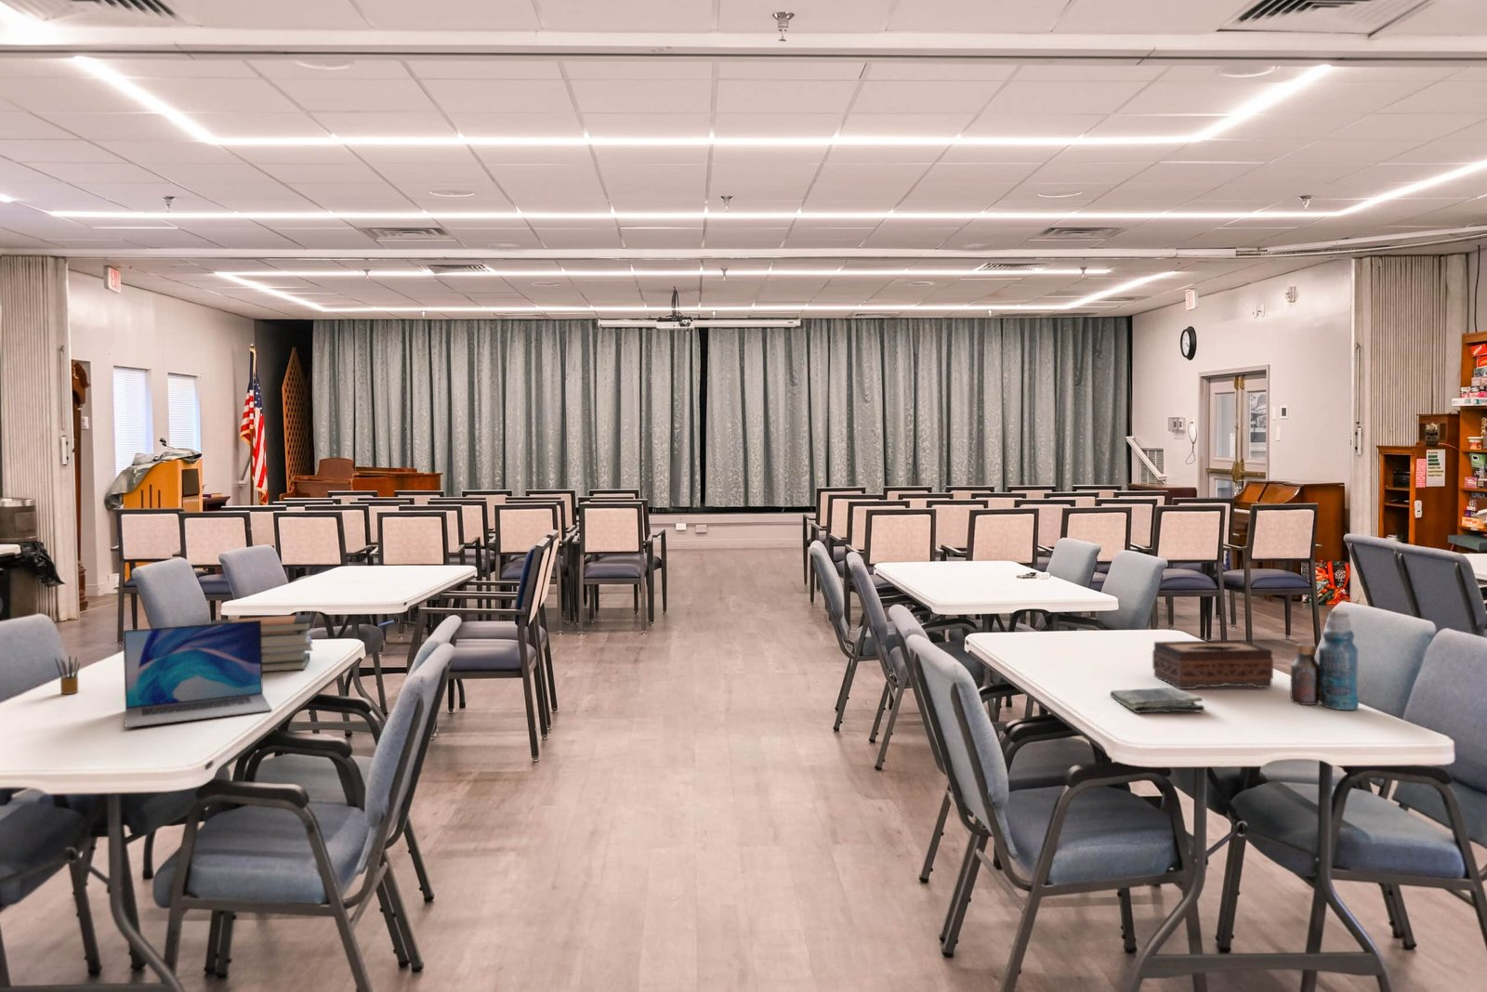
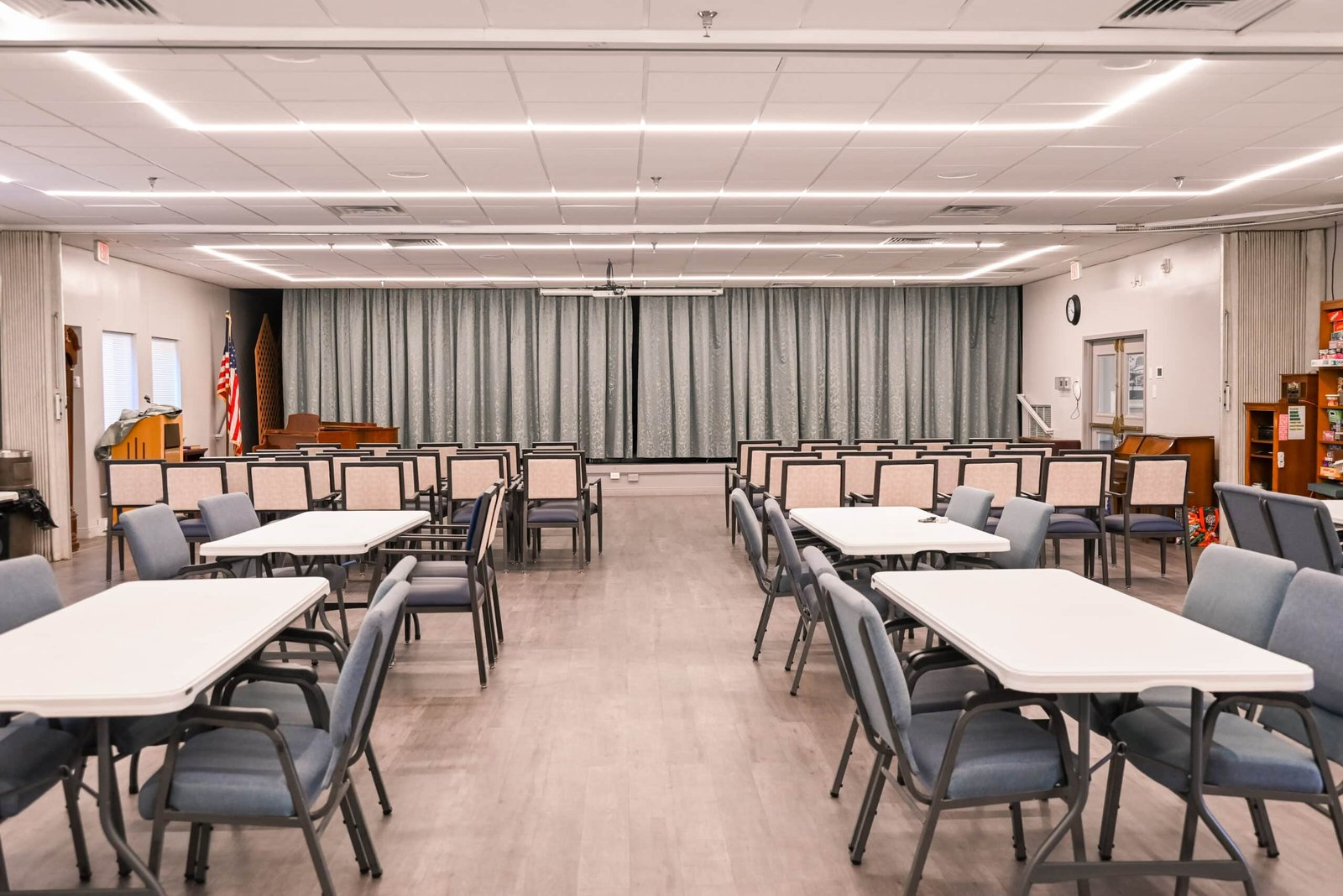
- pencil box (69, 673)
- book stack (261, 643)
- tissue box (1211, 663)
- bottle (1324, 657)
- dish towel (1156, 699)
- laptop (197, 670)
